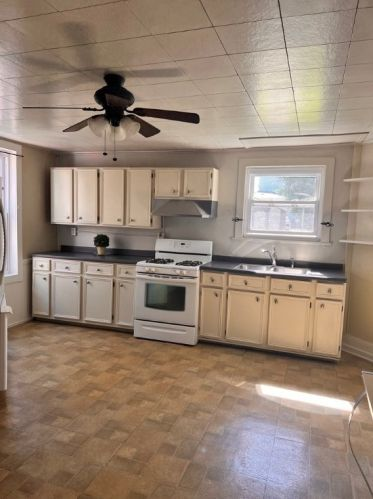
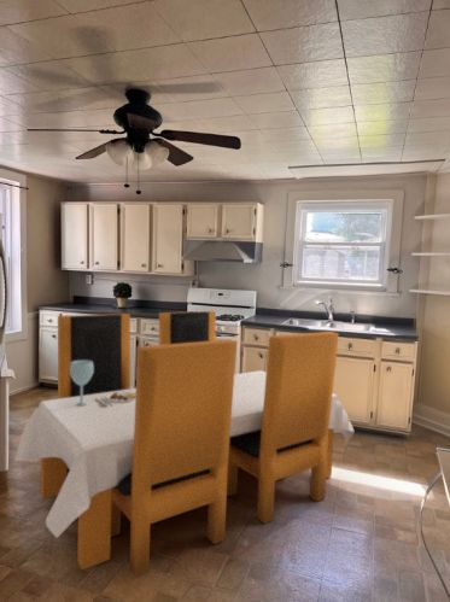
+ dining set (191, 402)
